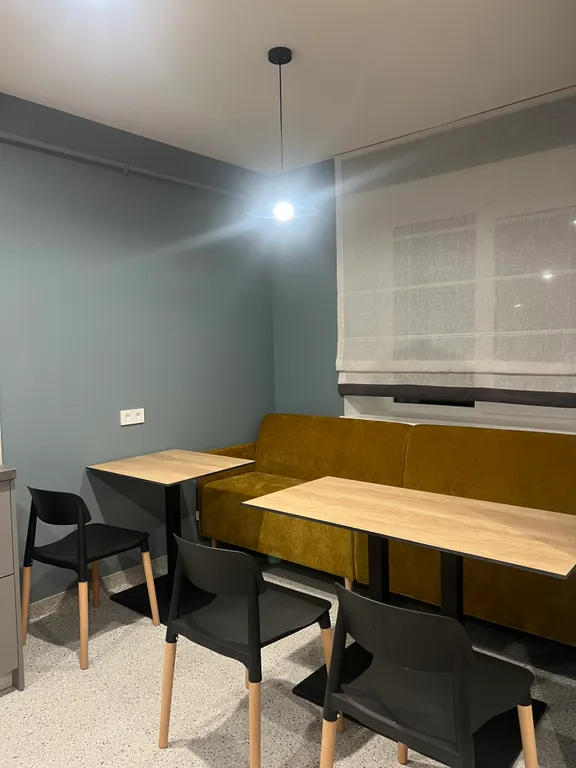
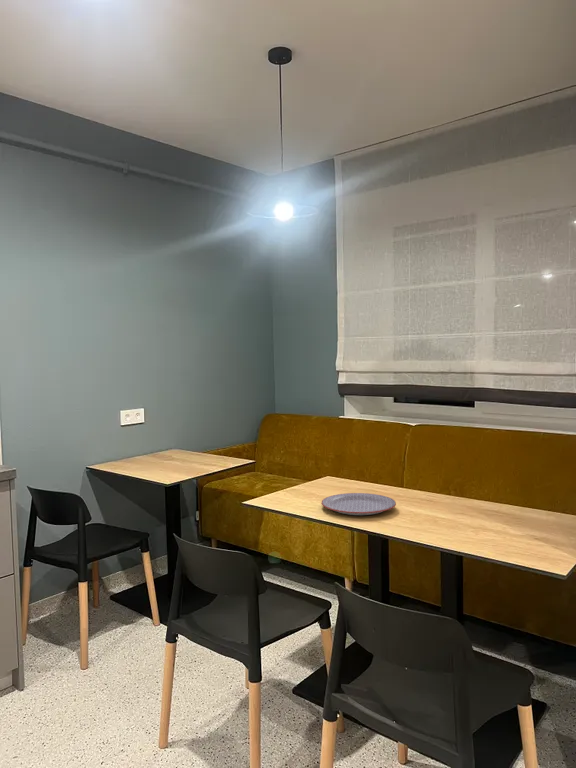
+ plate (358, 504)
